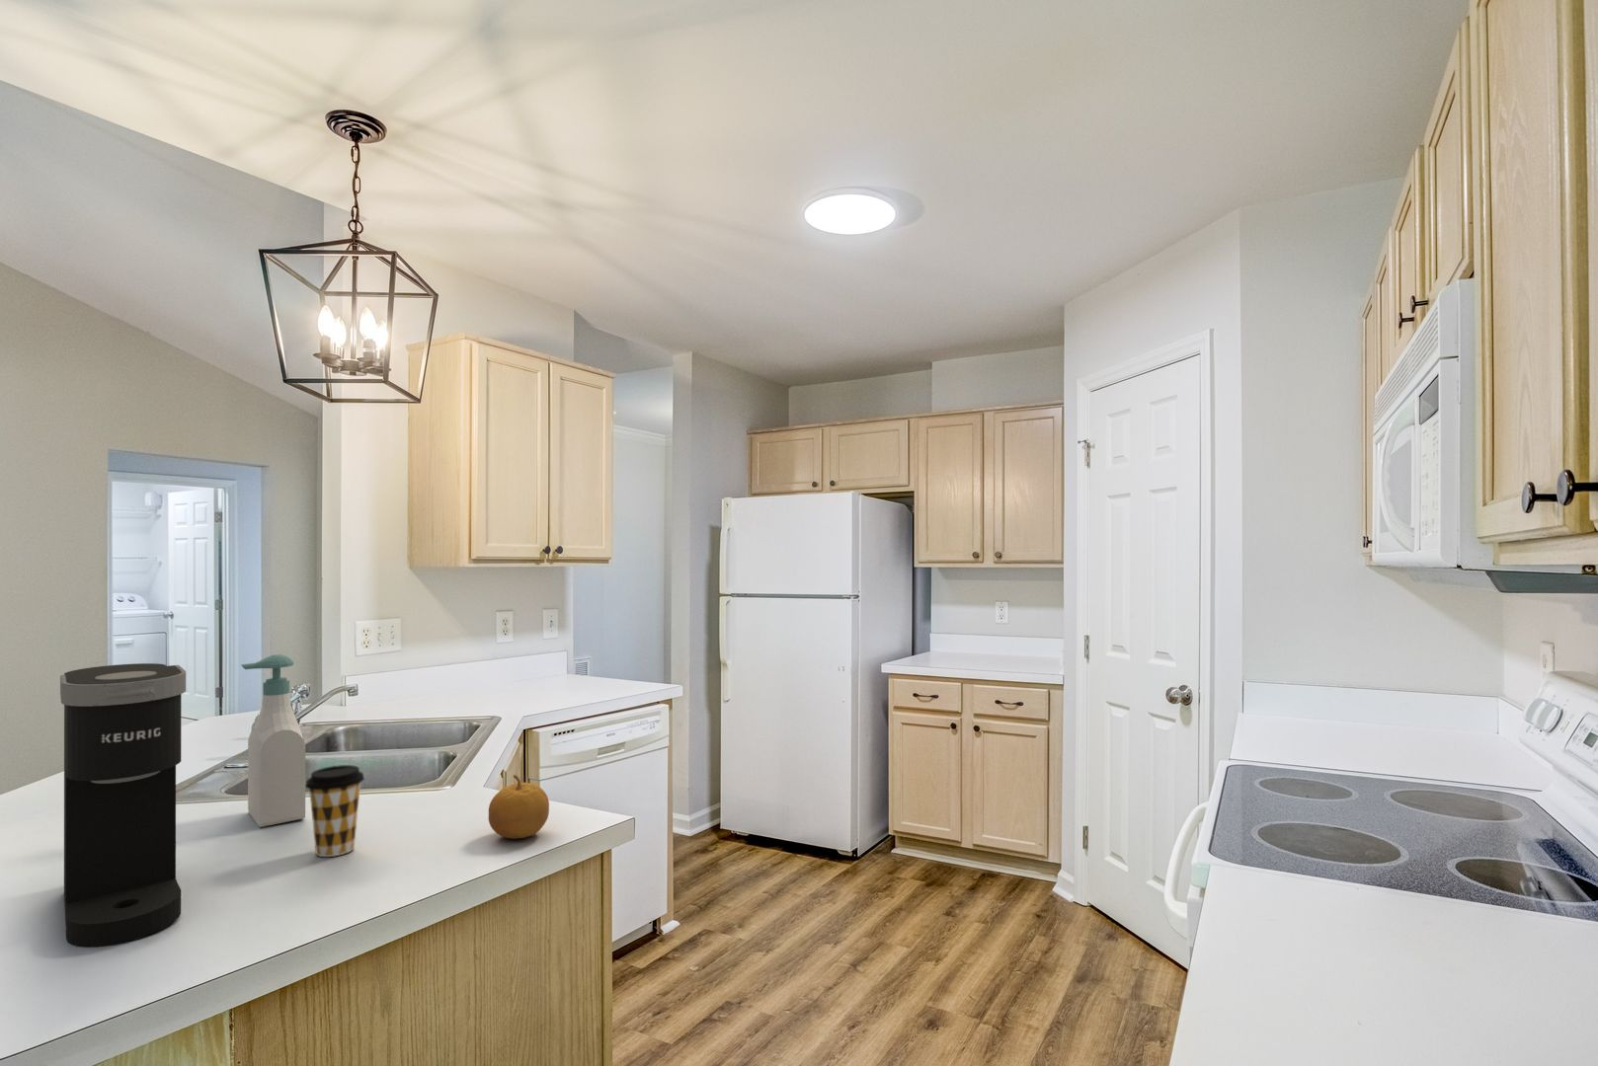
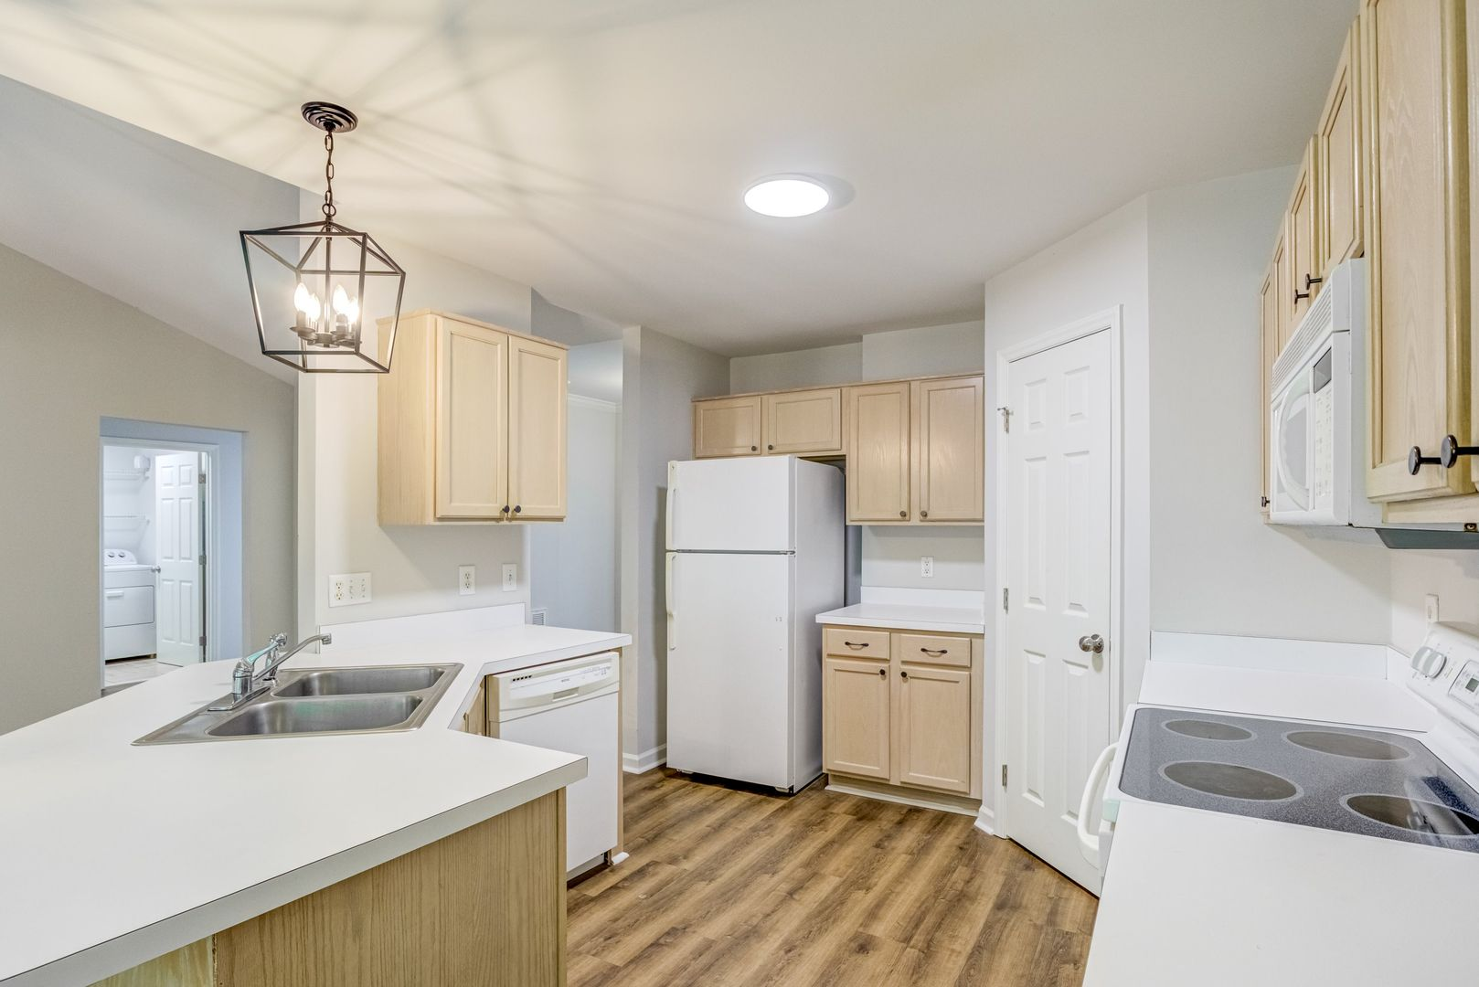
- coffee maker (120, 786)
- soap bottle (270, 735)
- coffee cup (334, 810)
- fruit (519, 803)
